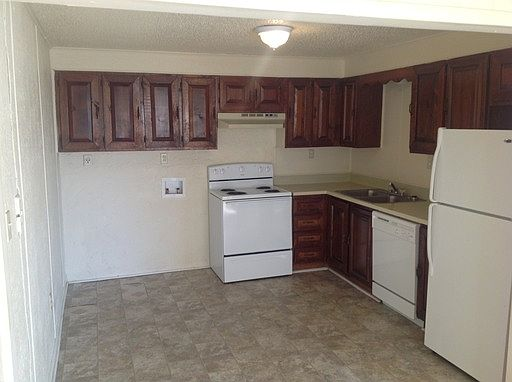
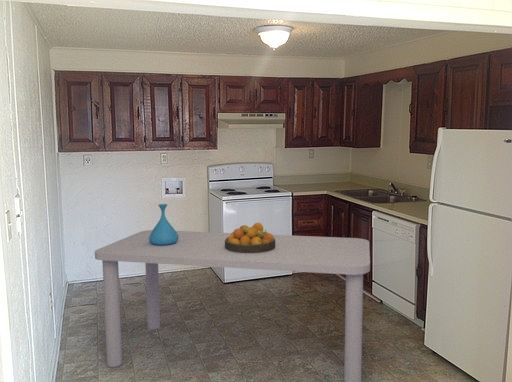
+ vase (163, 223)
+ dining table (244, 268)
+ fruit bowl (250, 235)
